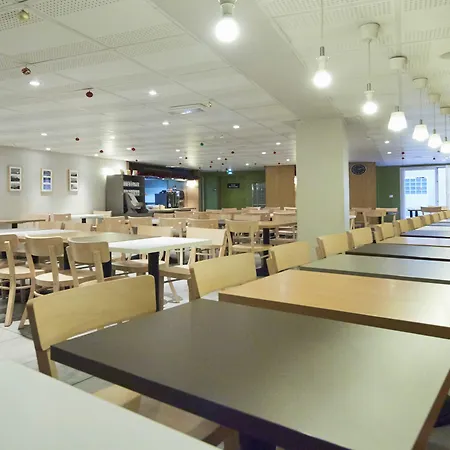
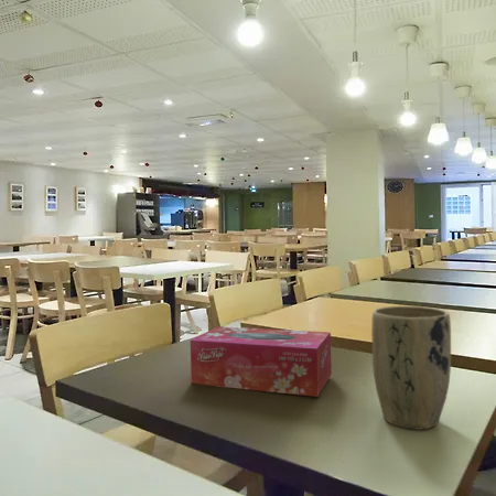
+ tissue box (261, 357)
+ plant pot (410, 365)
